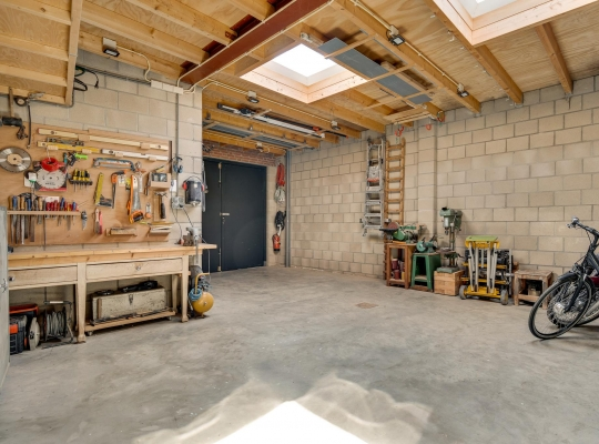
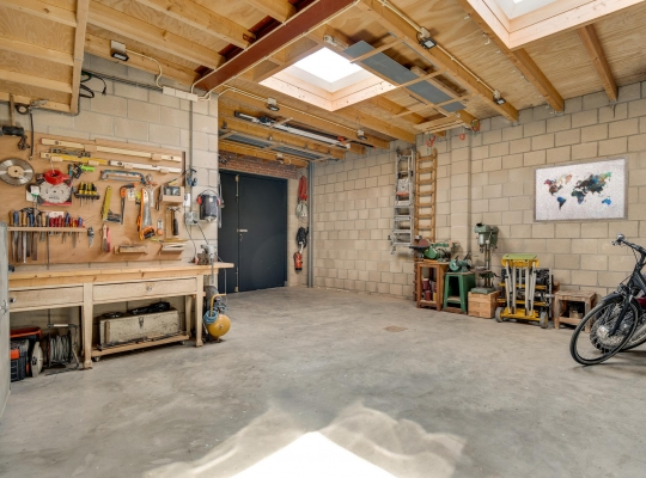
+ wall art (577, 191)
